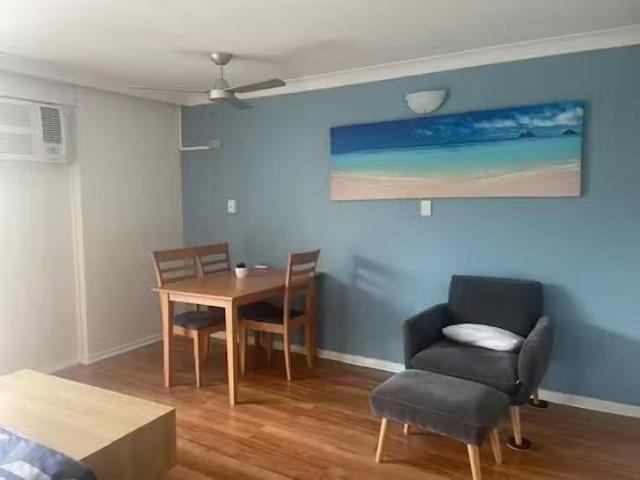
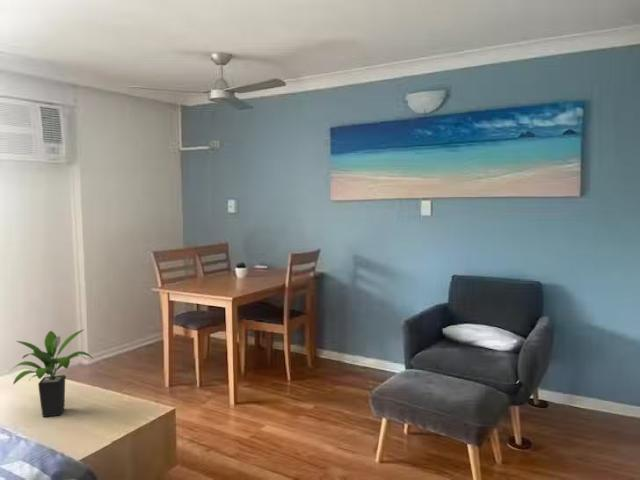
+ potted plant (51, 374)
